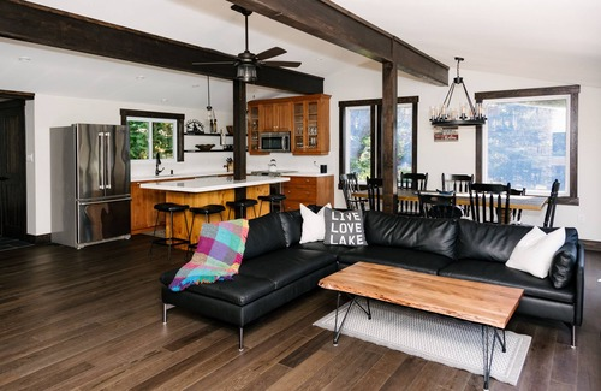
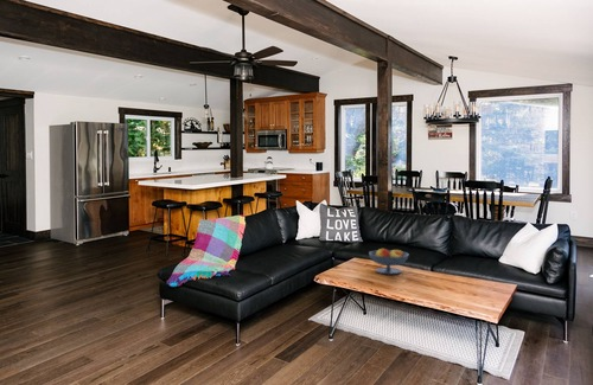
+ fruit bowl (388, 258)
